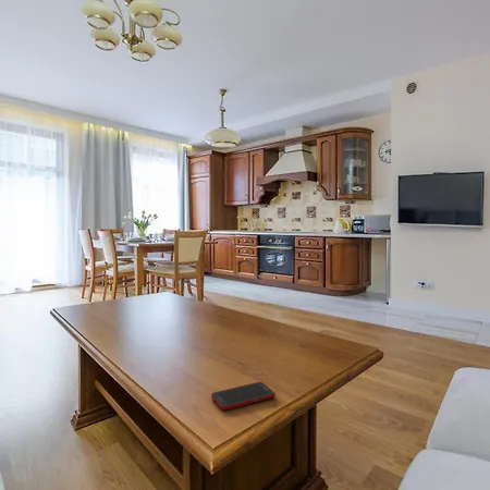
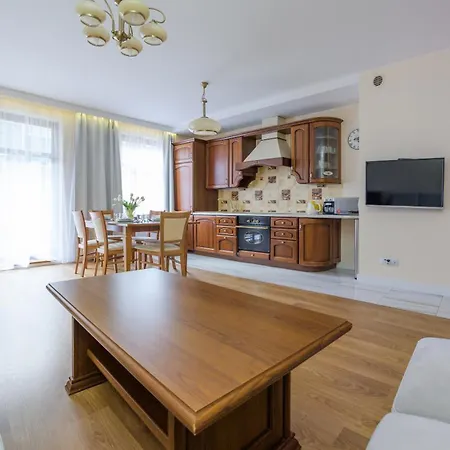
- cell phone (243, 395)
